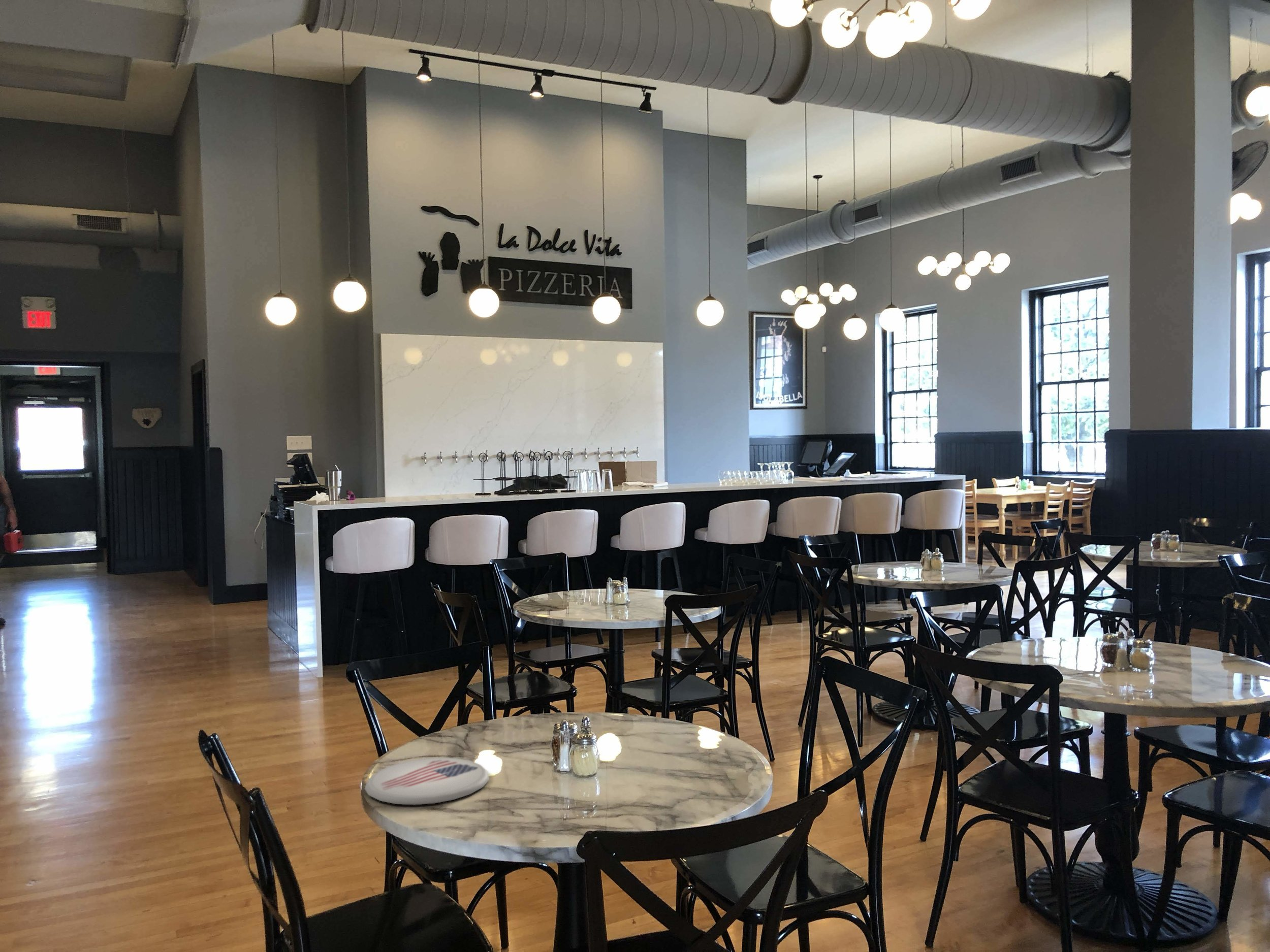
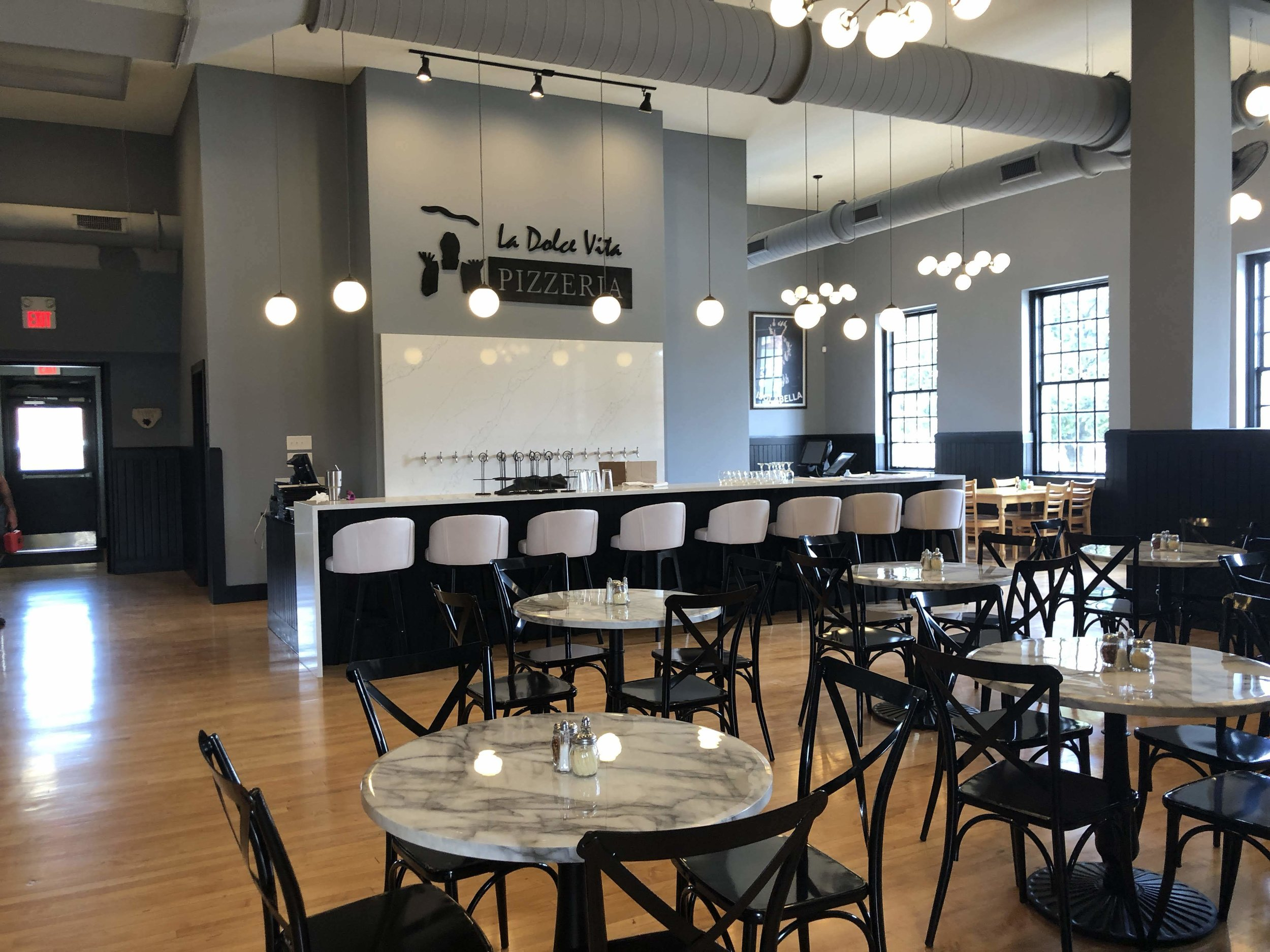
- plate (428, 778)
